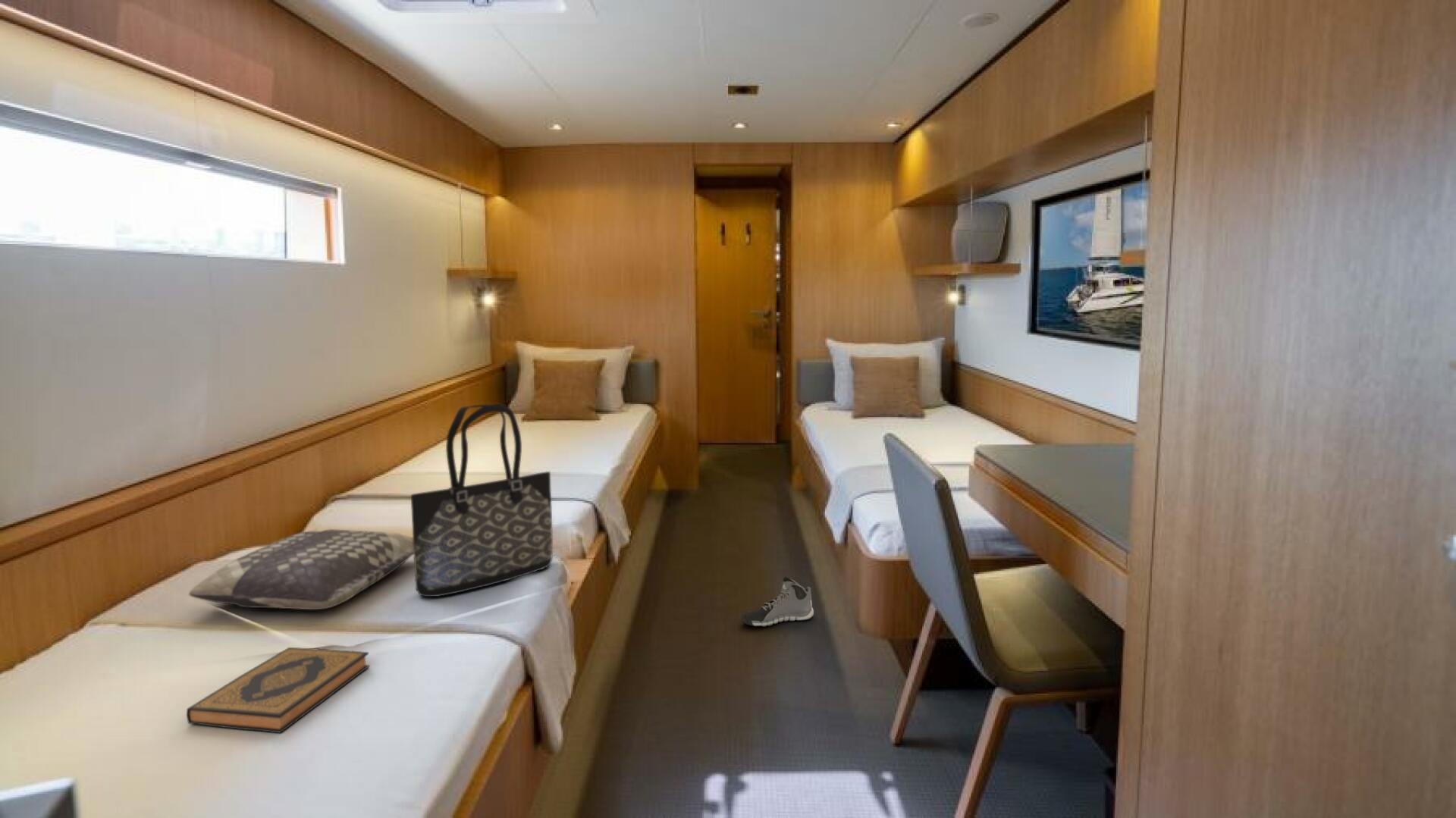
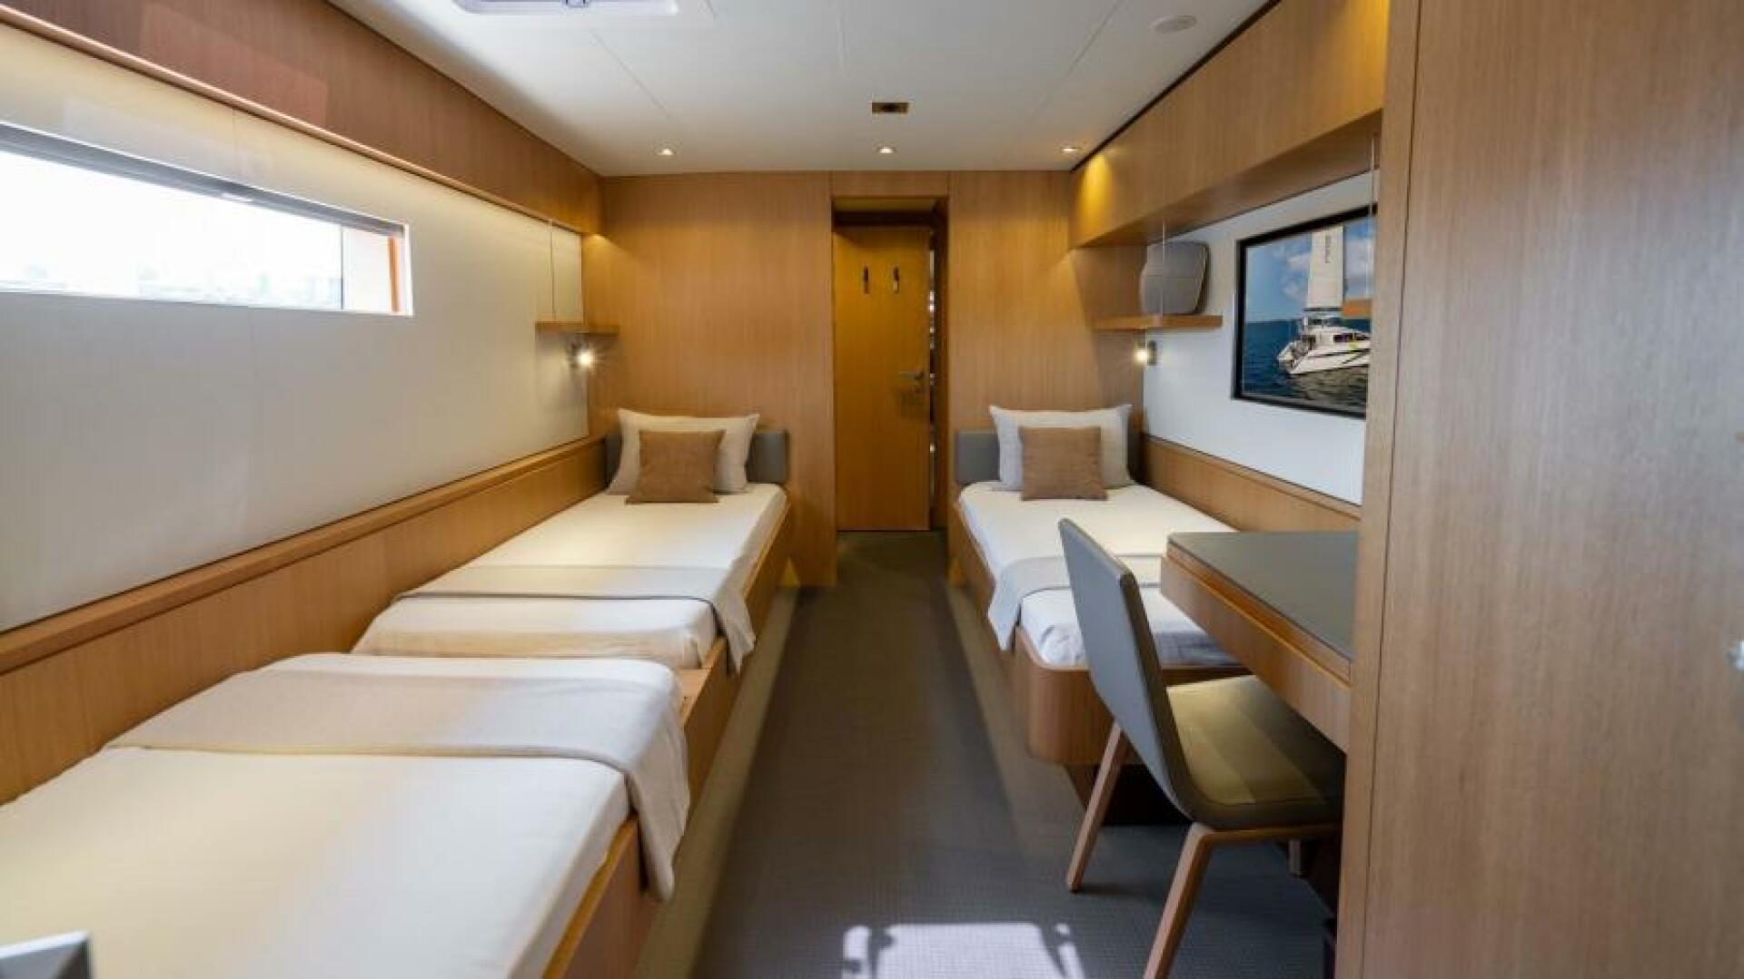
- cushion (316, 566)
- tote bag (487, 493)
- hardback book (284, 685)
- sneaker (777, 598)
